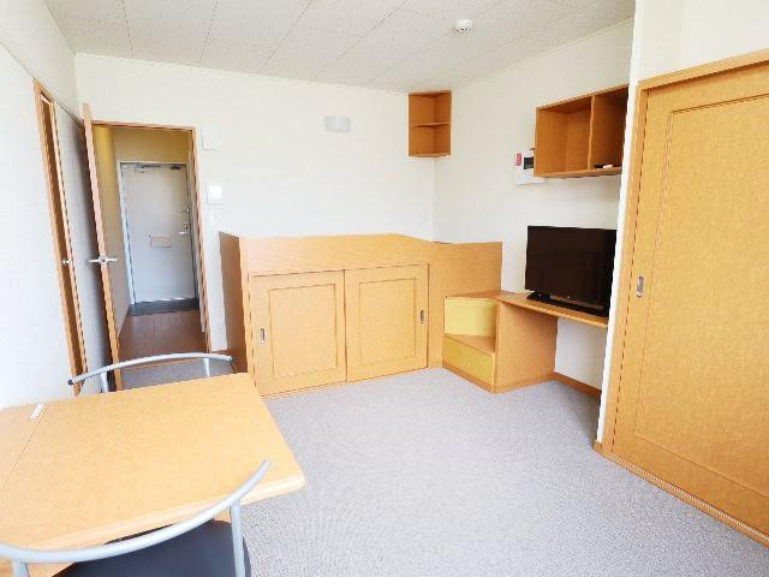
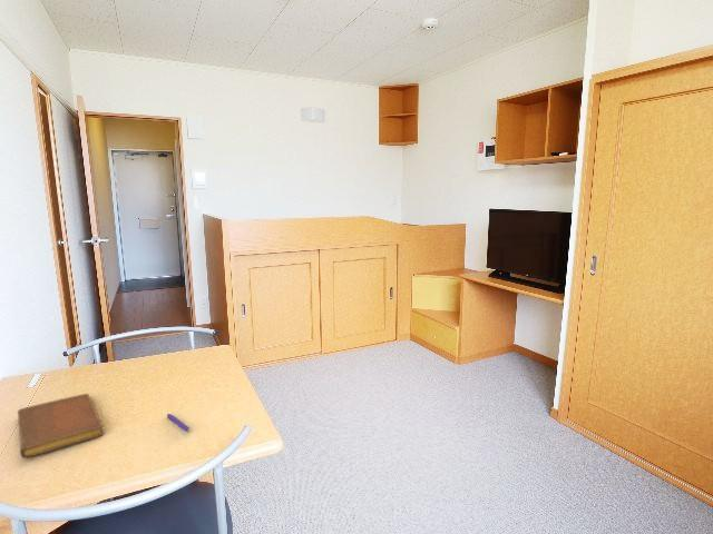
+ notebook (58, 422)
+ pen (177, 421)
